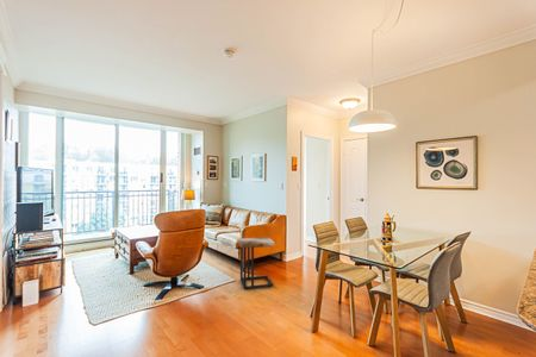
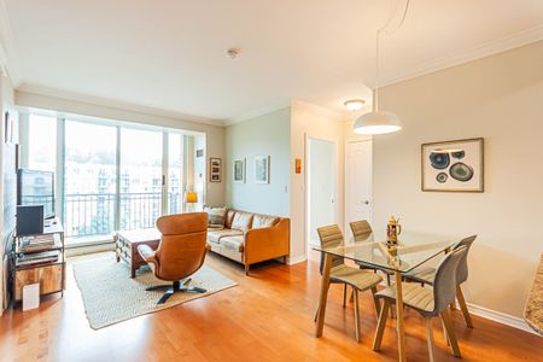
- side table (253, 262)
